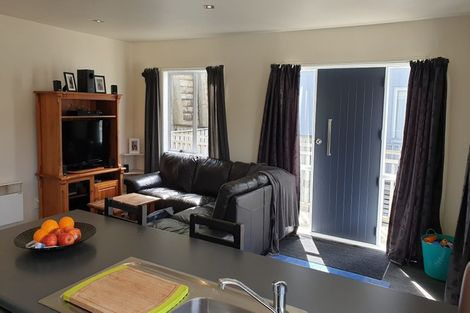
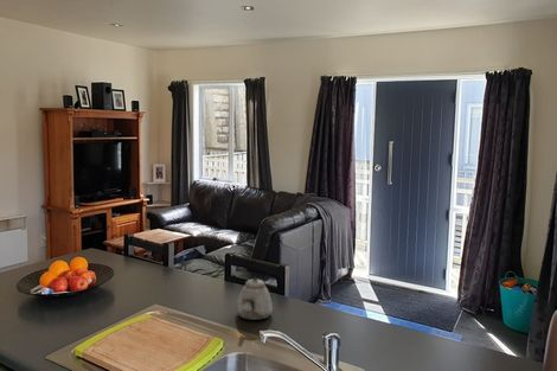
+ teapot (252, 296)
